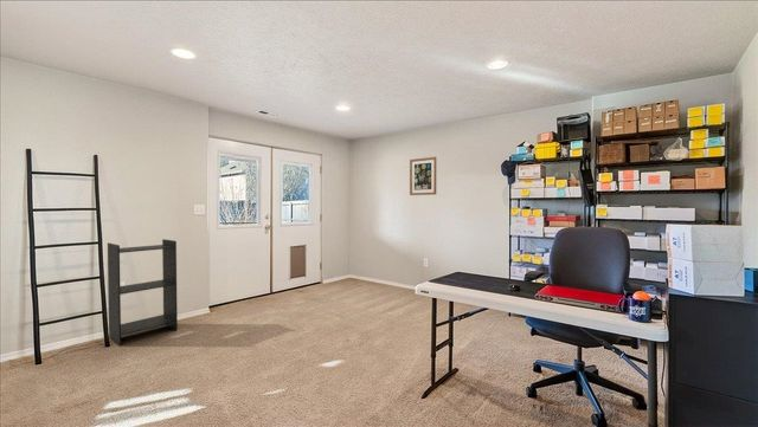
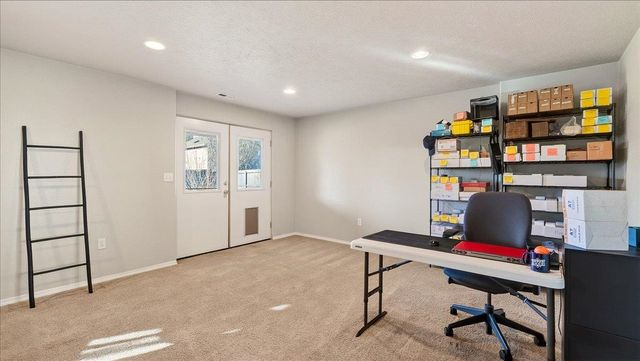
- wall art (422, 176)
- bookshelf (143, 287)
